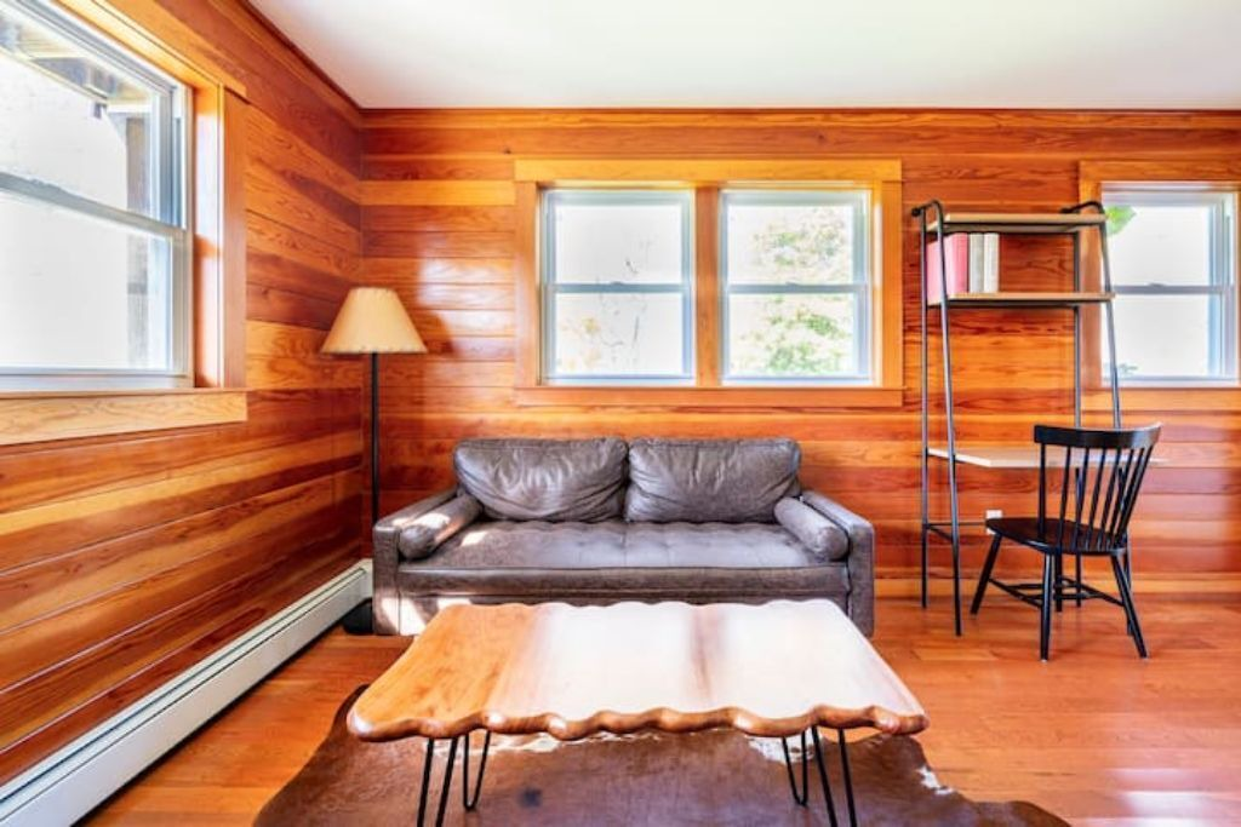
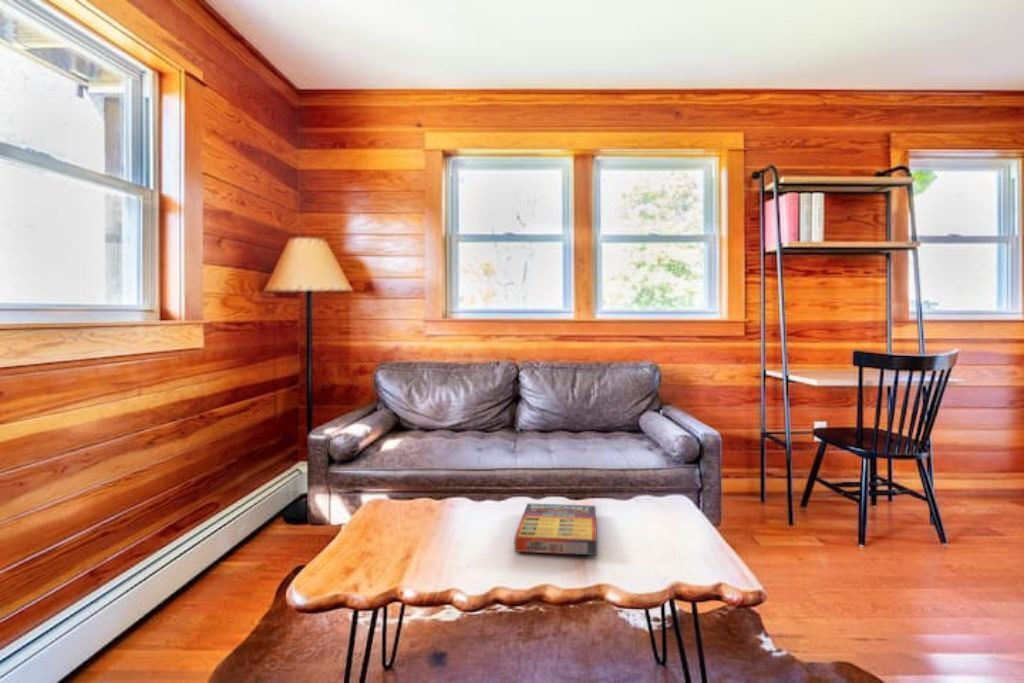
+ game compilation box (558, 526)
